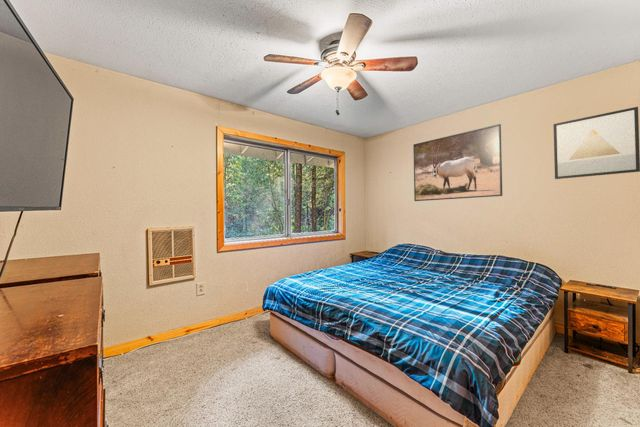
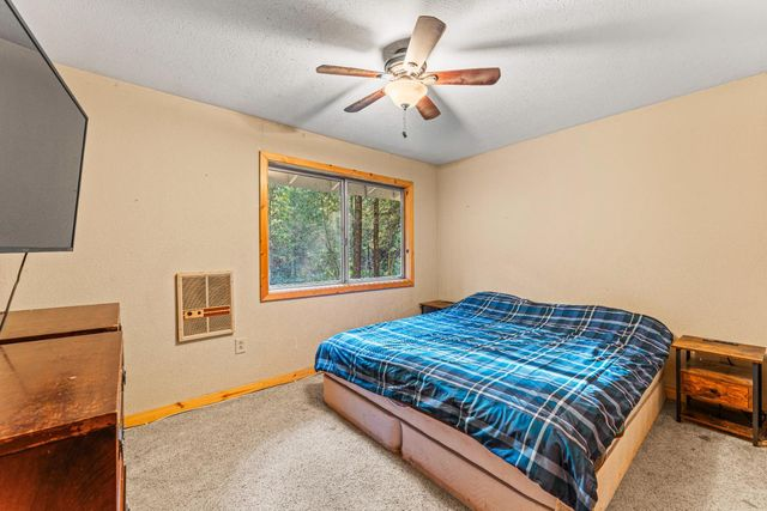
- wall art (593, 145)
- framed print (452, 167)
